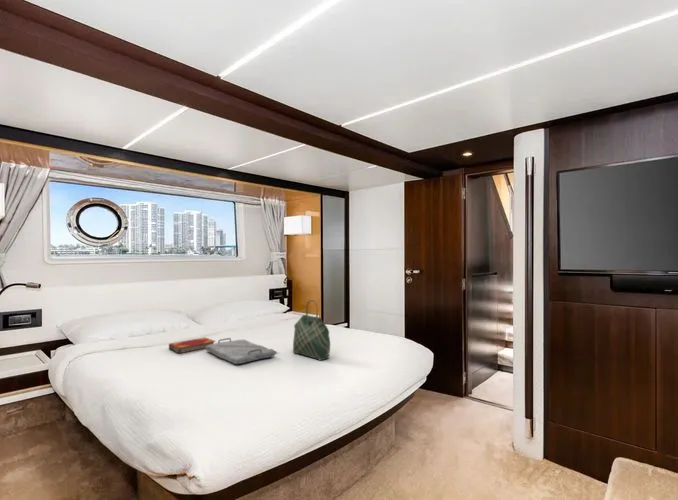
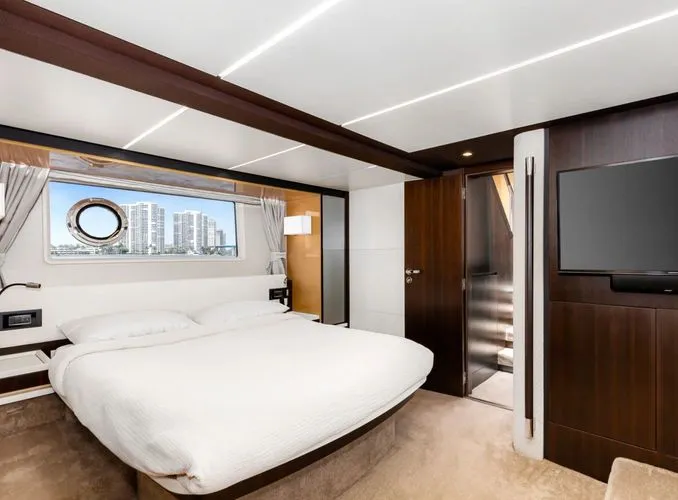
- serving tray (243, 348)
- tote bag (310, 328)
- hardback book (192, 344)
